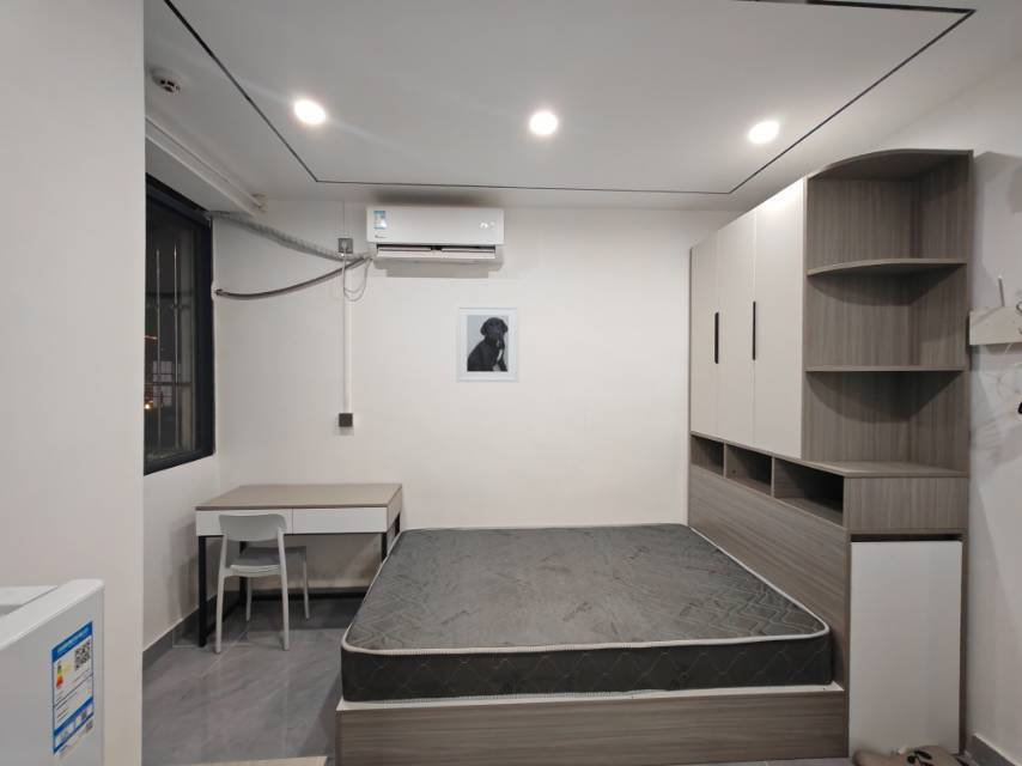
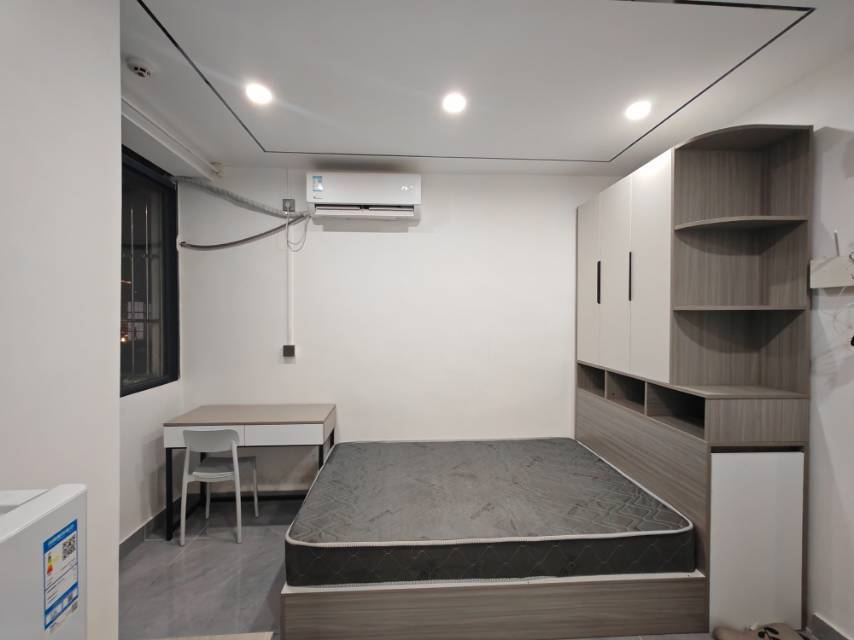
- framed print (487, 344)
